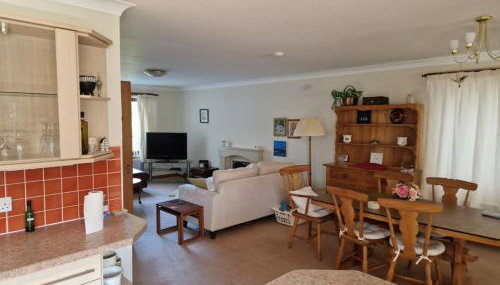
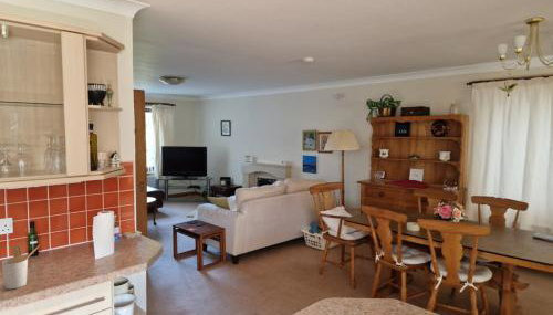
+ utensil holder (21, 265)
